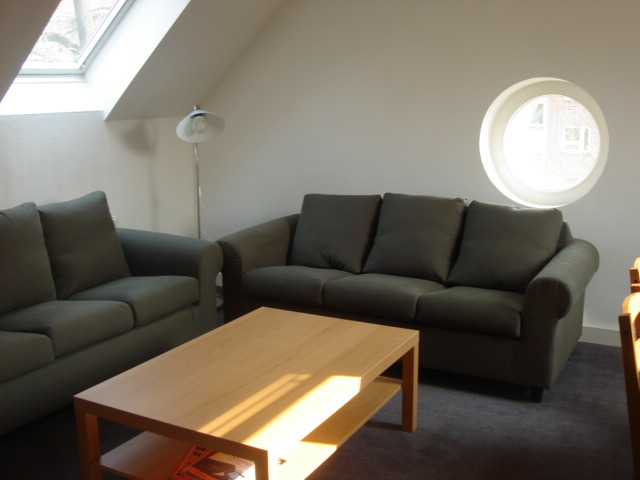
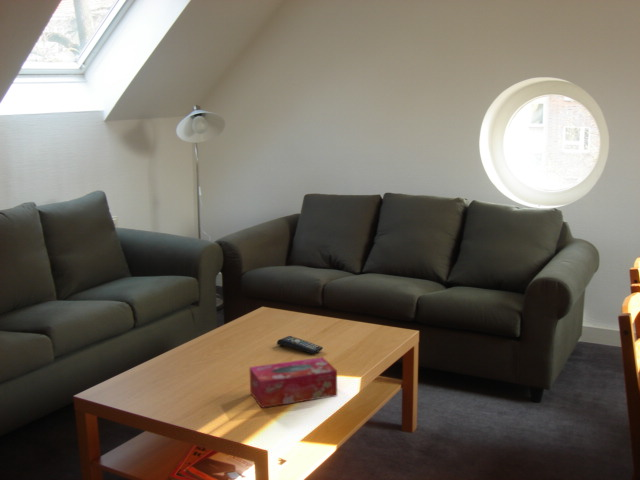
+ remote control (299, 344)
+ tissue box (293, 381)
